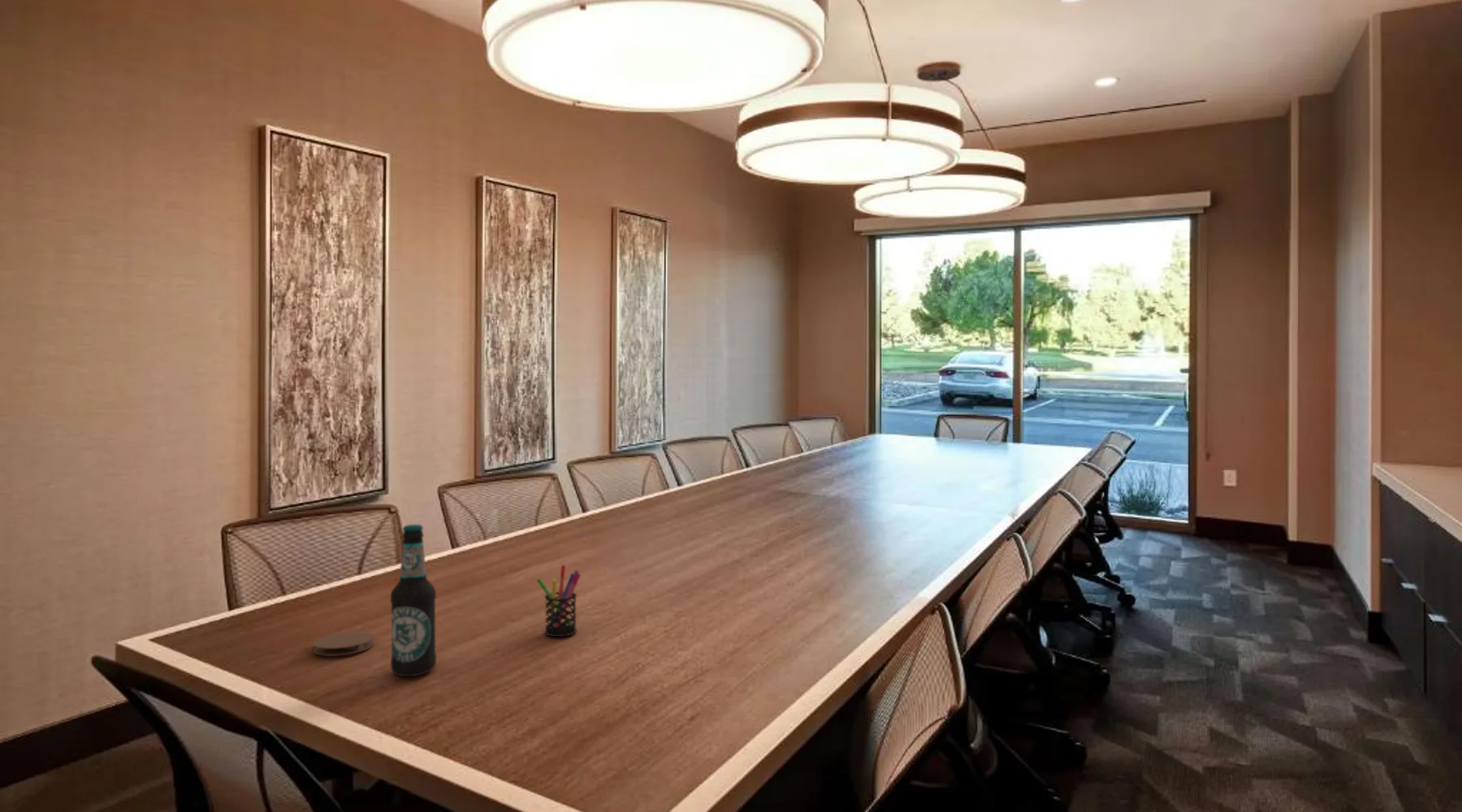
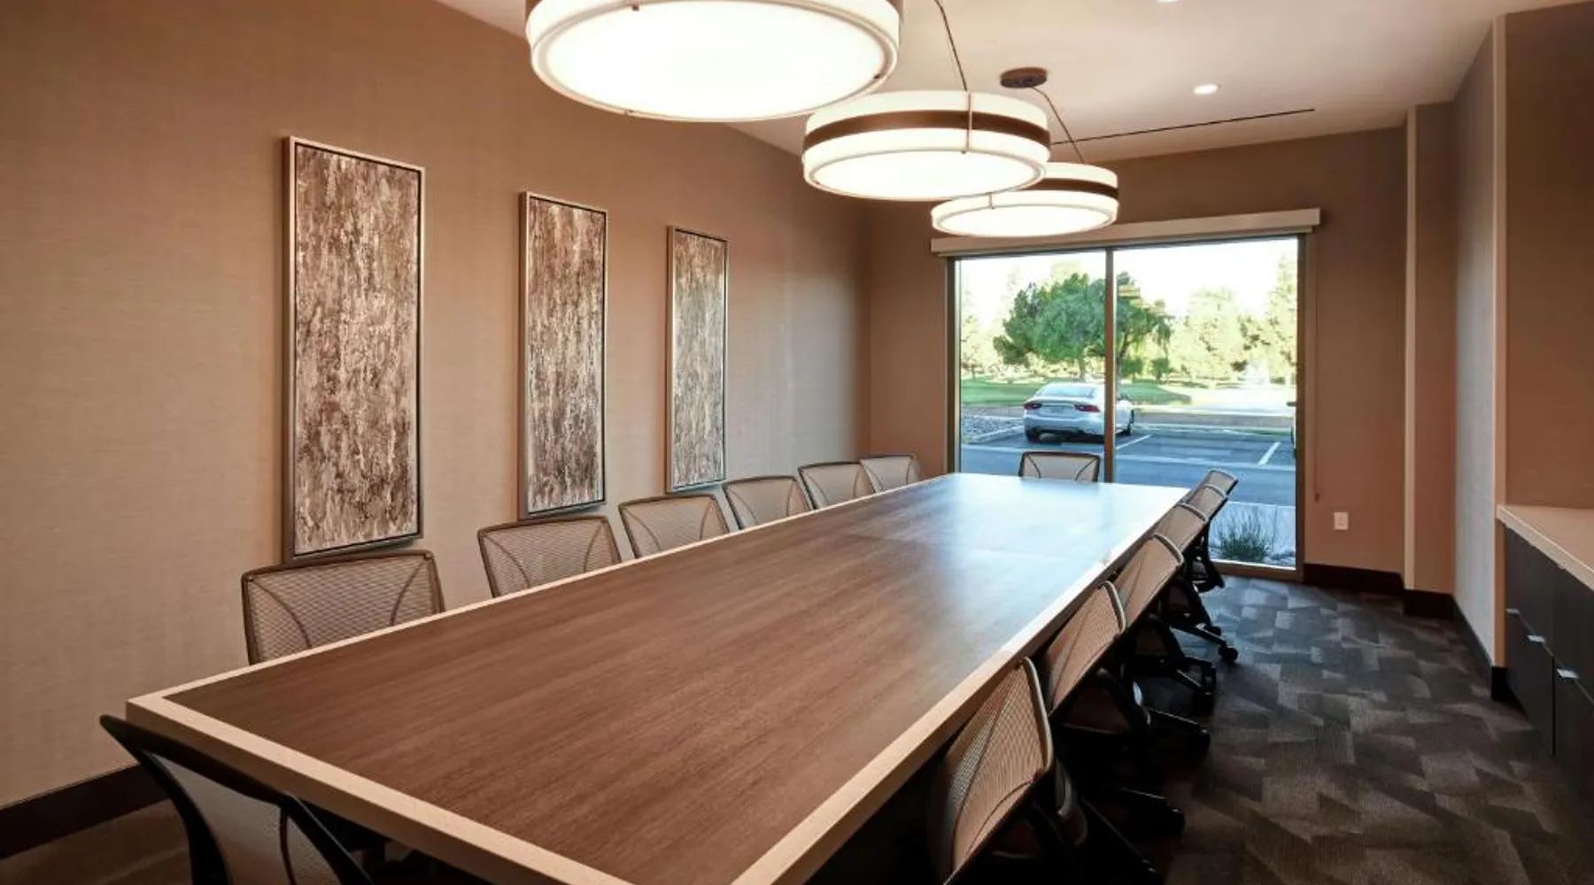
- bottle (413, 598)
- coaster (344, 643)
- pen holder (557, 599)
